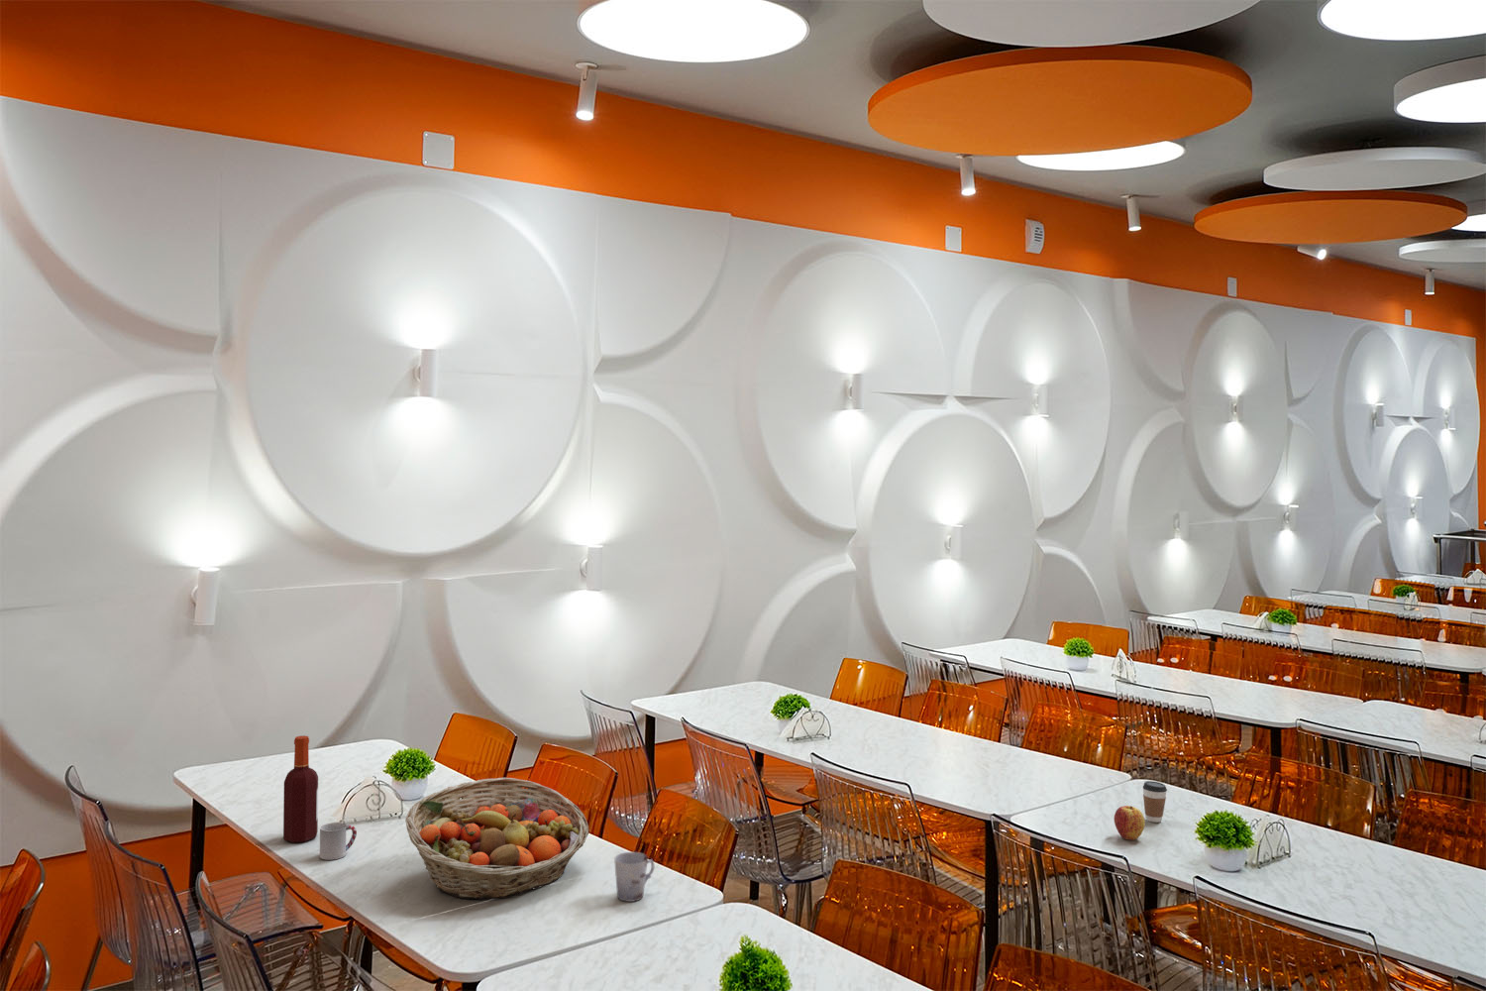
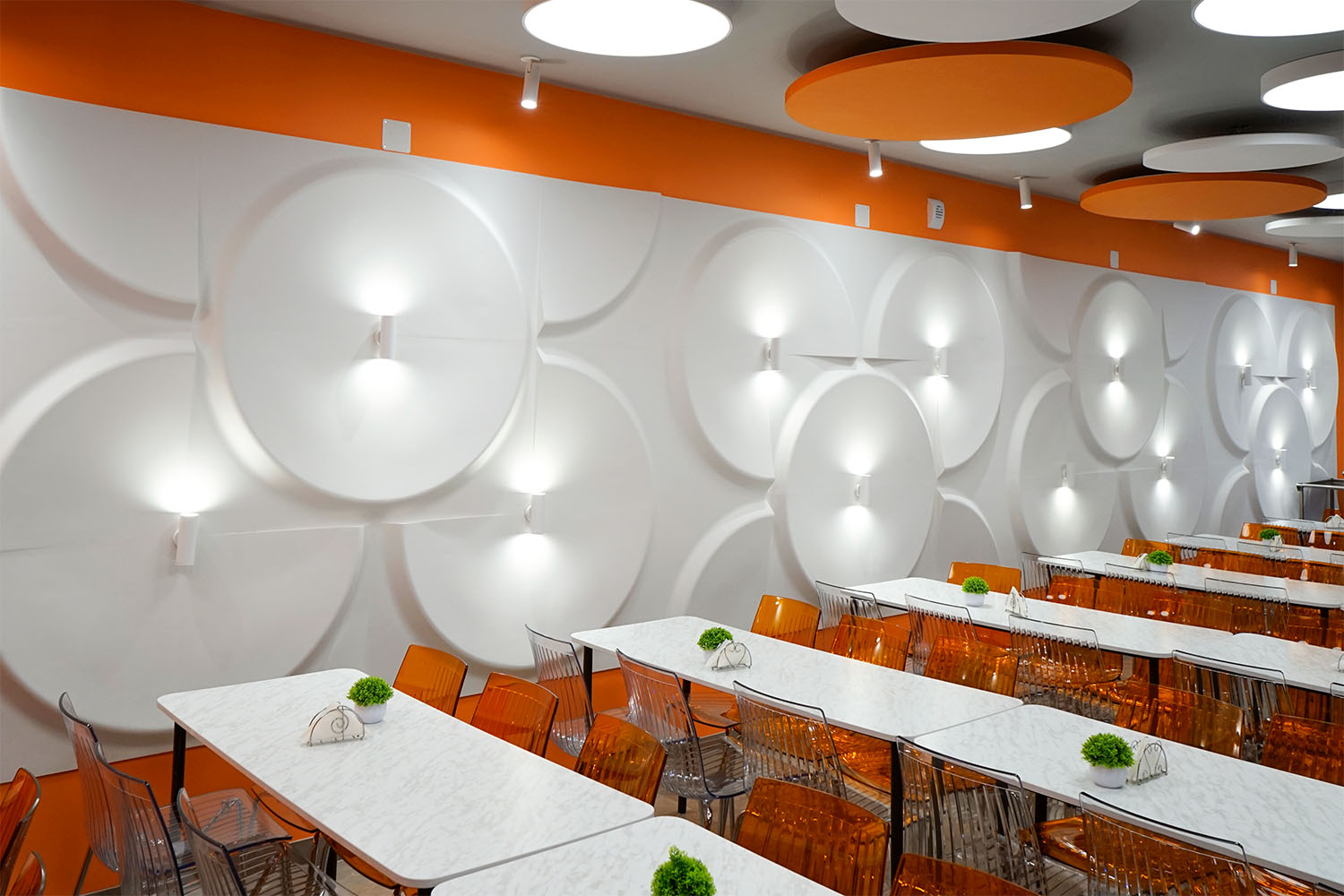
- coffee cup (1154, 802)
- fruit basket (499, 836)
- bottle (301, 786)
- cup (338, 839)
- cup (635, 875)
- apple (1129, 822)
